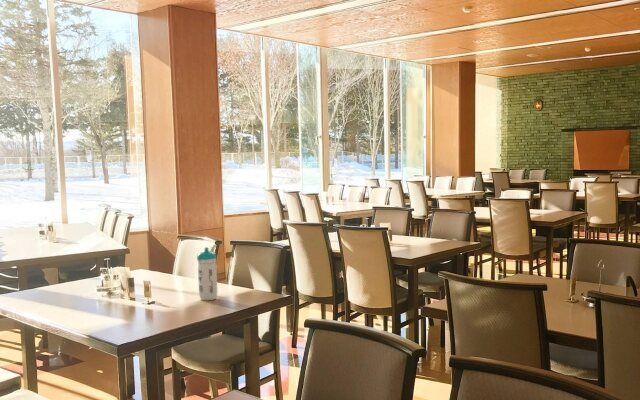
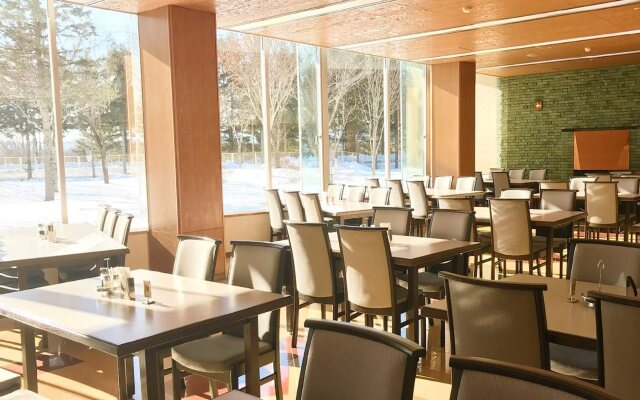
- water bottle (207, 273)
